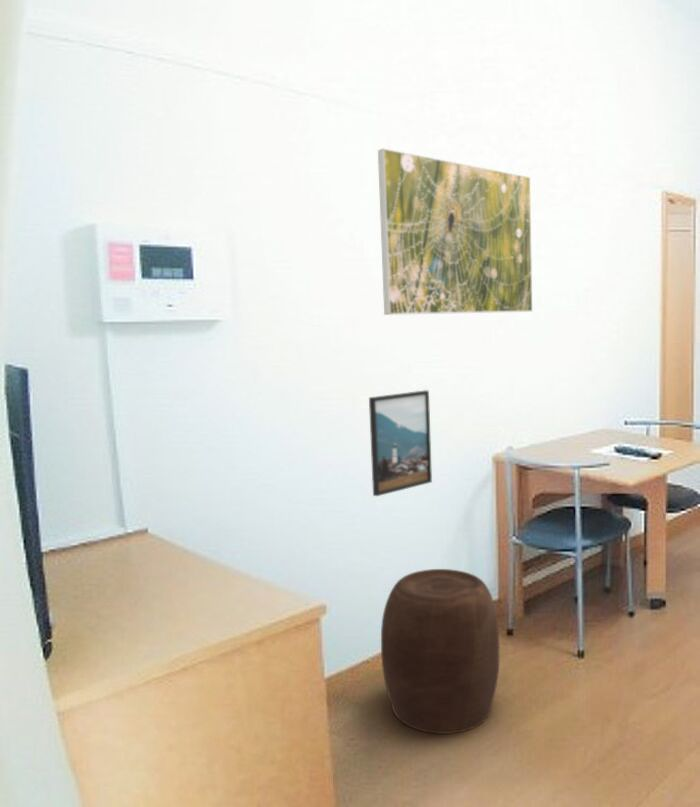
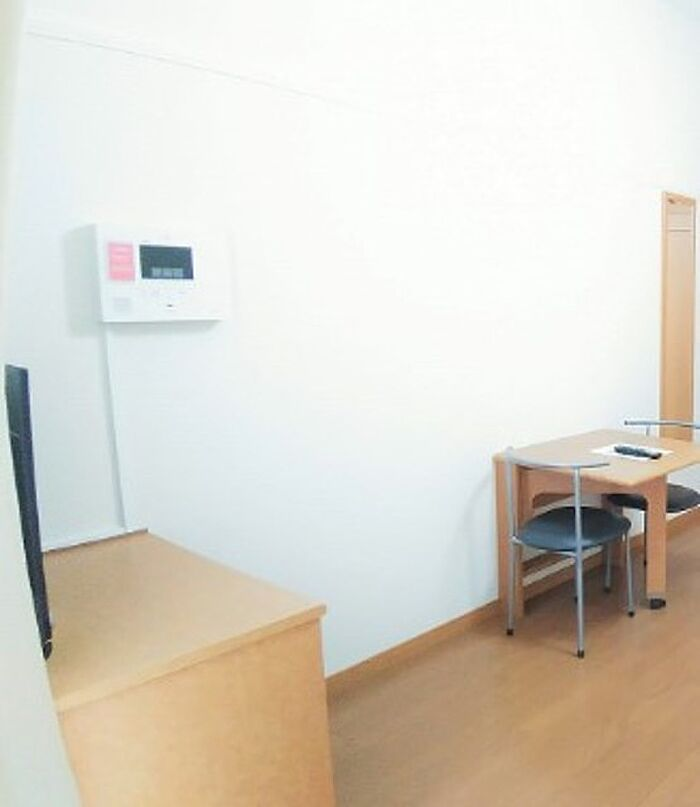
- stool (439, 644)
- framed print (463, 239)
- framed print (401, 441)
